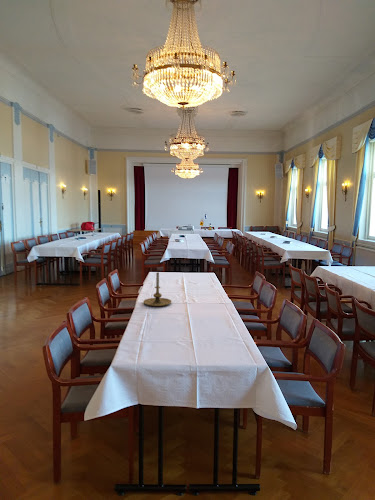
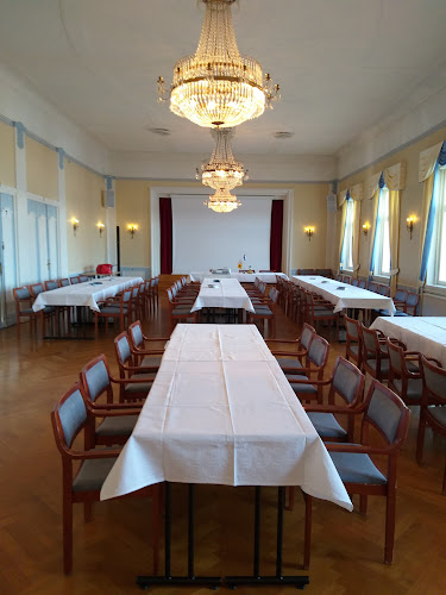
- candle holder (157, 287)
